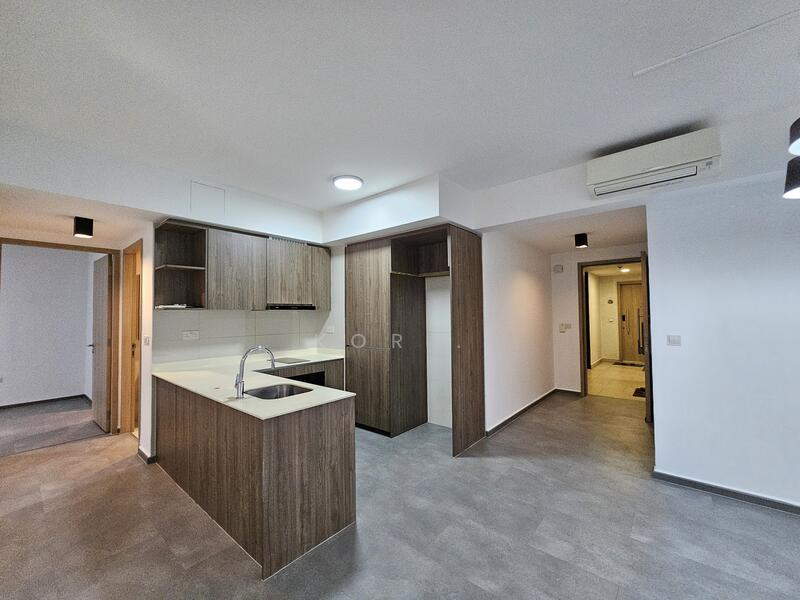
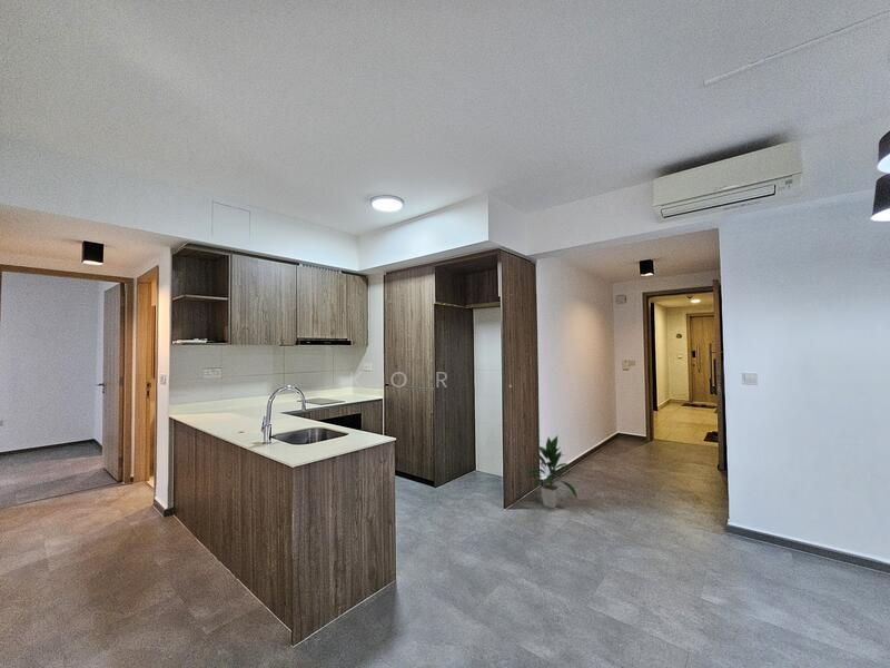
+ indoor plant (551, 472)
